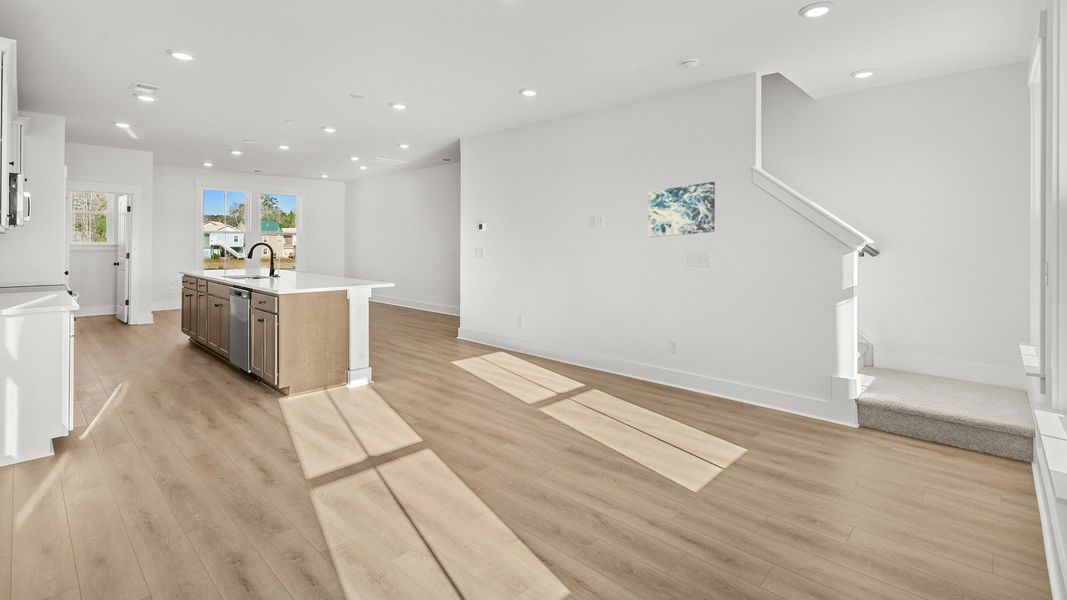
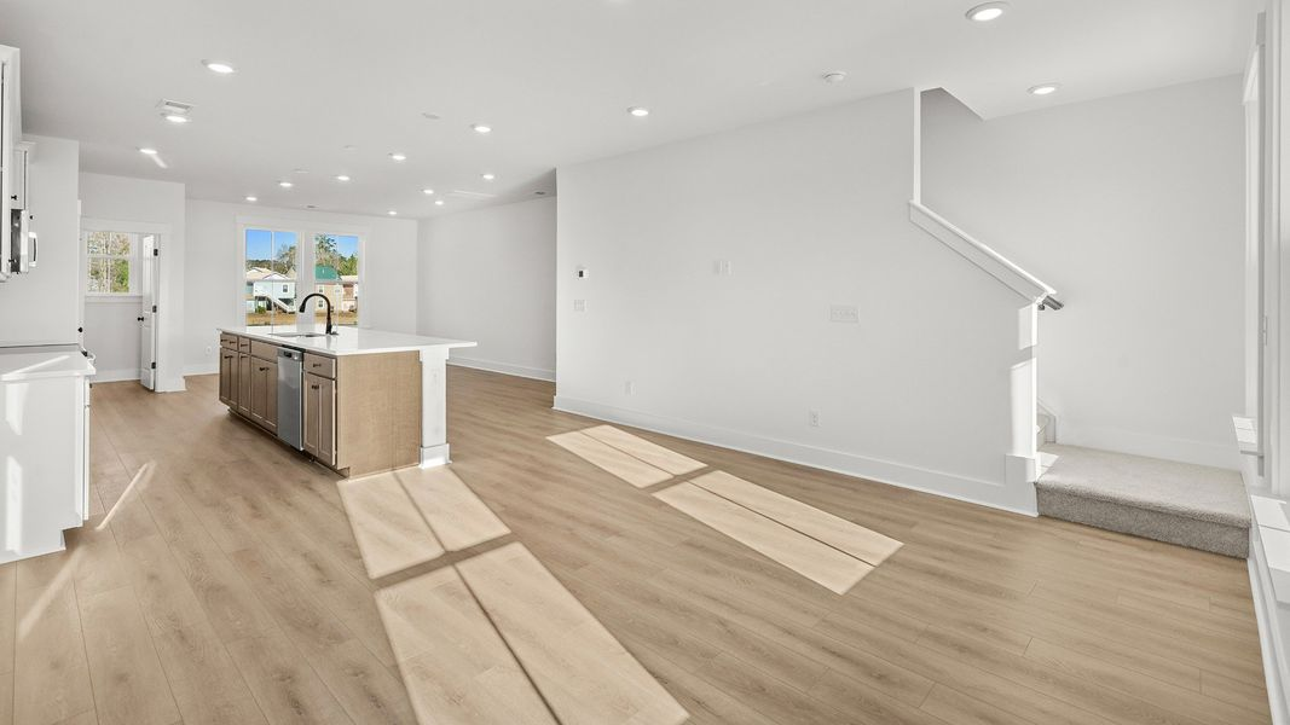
- wall art (680, 211)
